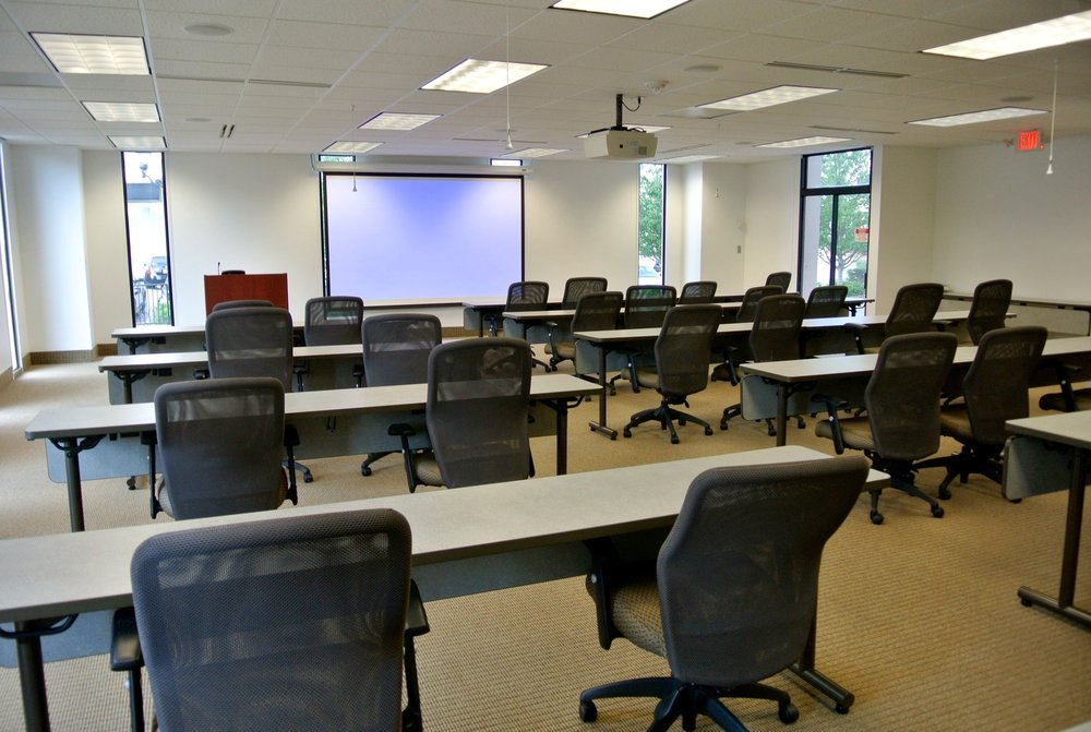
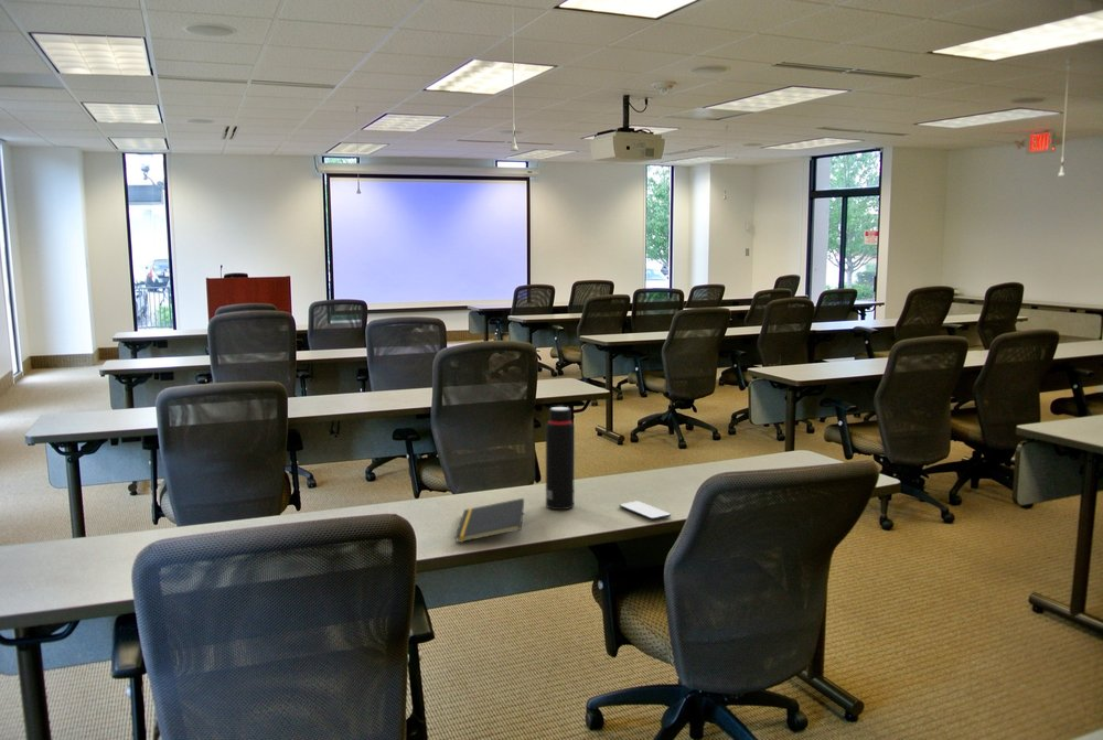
+ notepad (491, 518)
+ smartphone (644, 510)
+ water bottle (558, 457)
